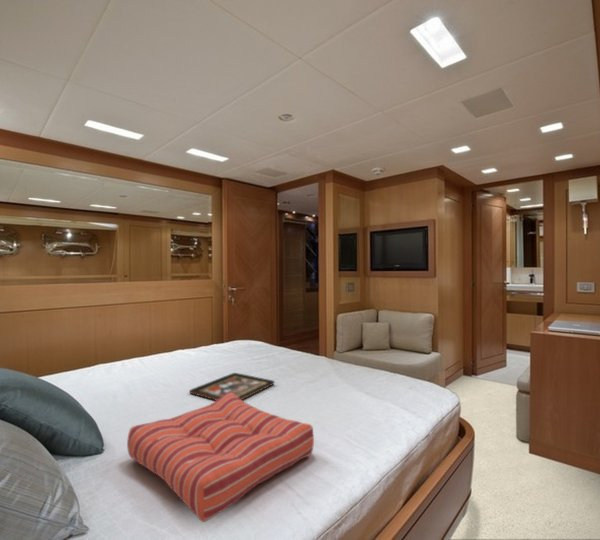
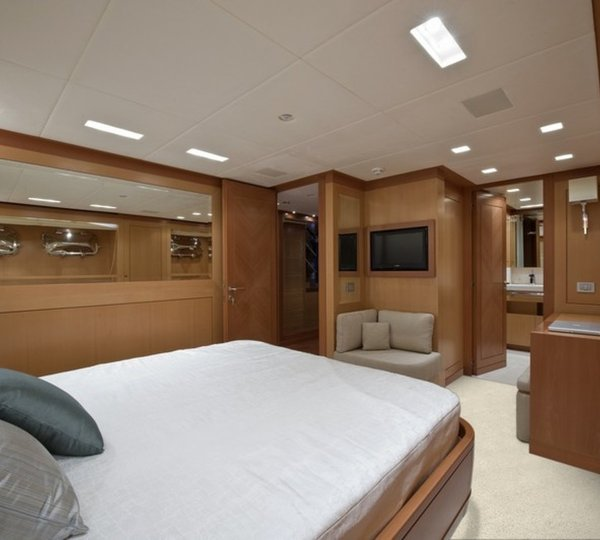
- decorative tray (233, 386)
- seat cushion (221, 440)
